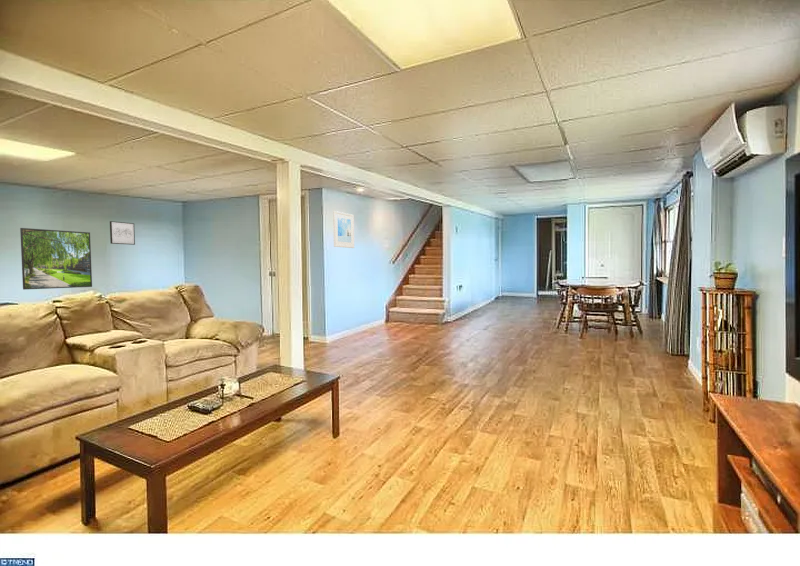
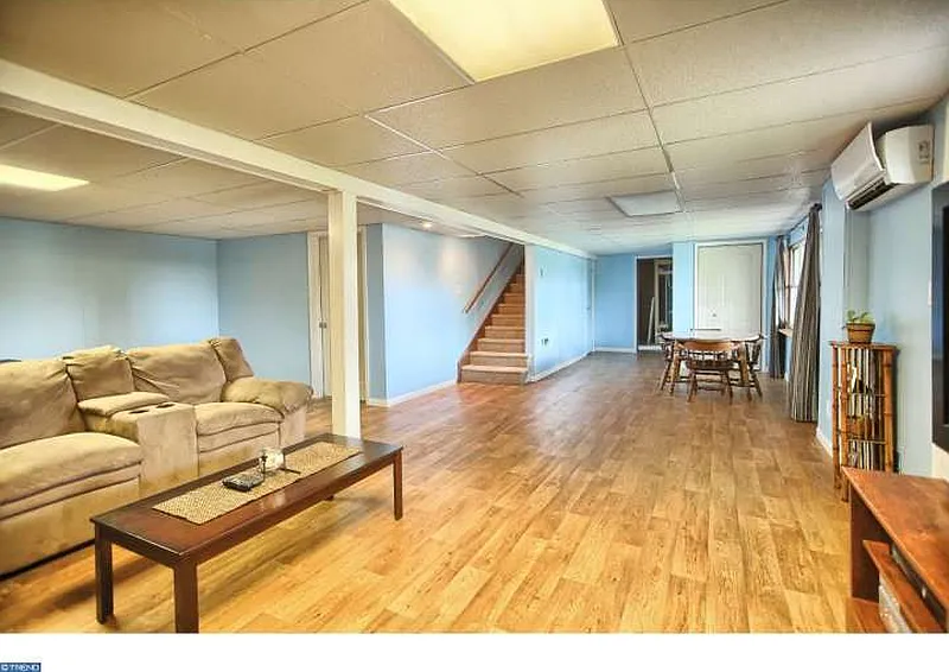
- wall art (122, 233)
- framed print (58, 259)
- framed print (344, 230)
